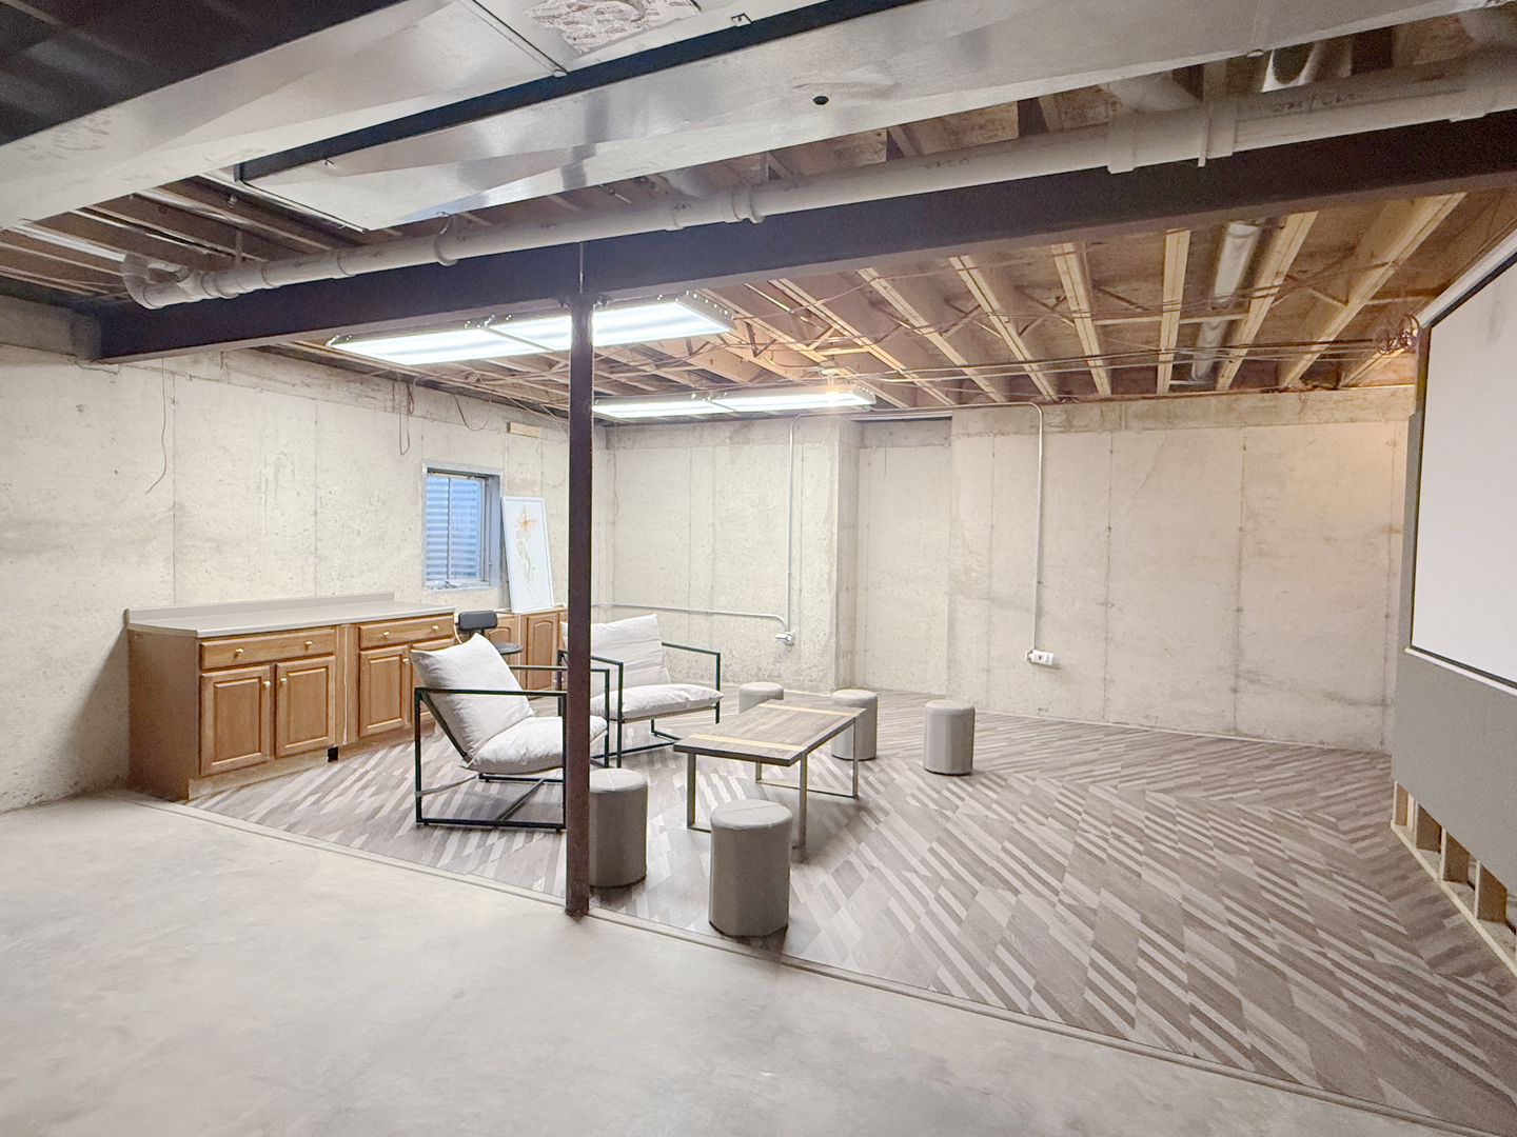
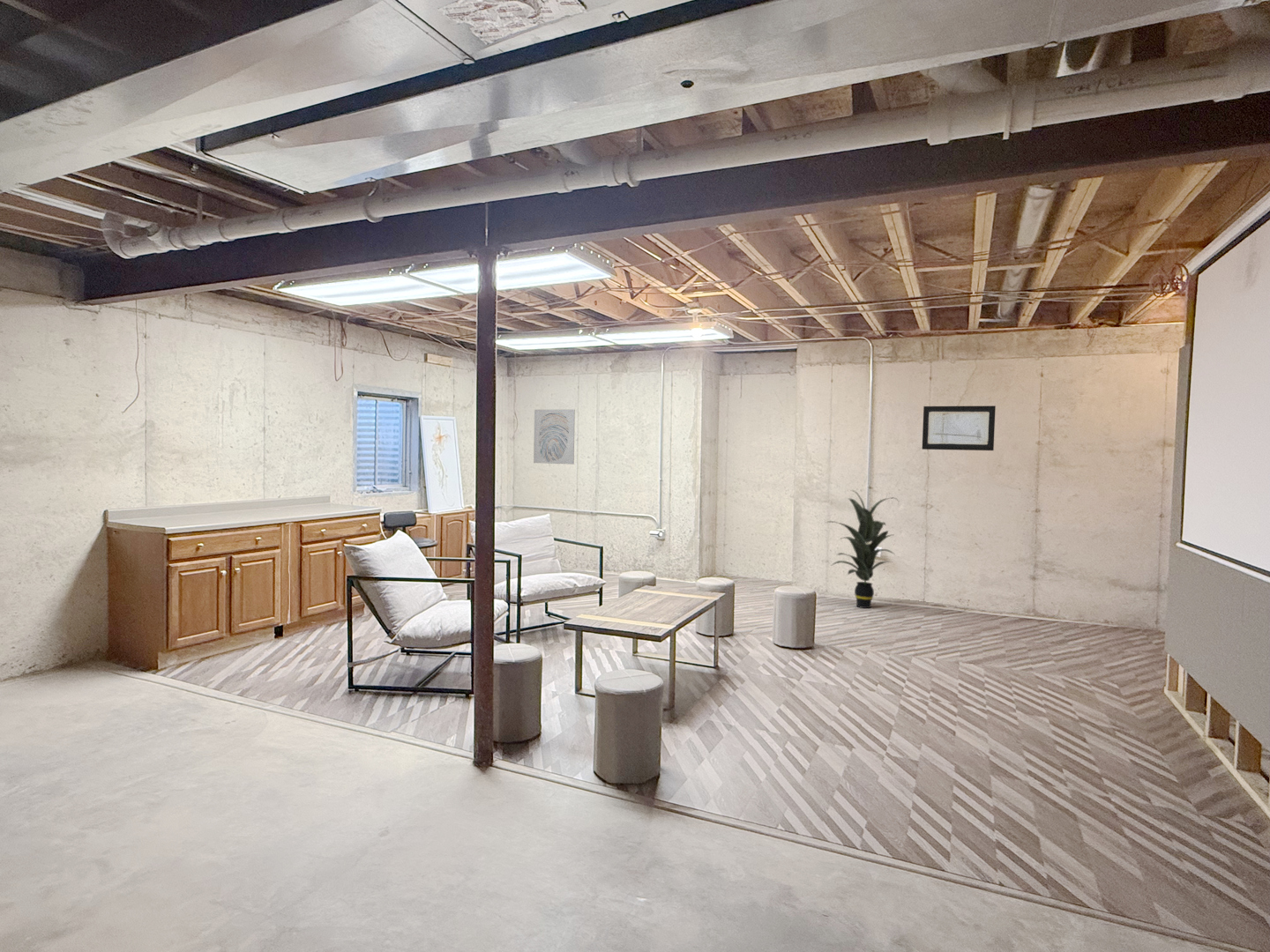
+ indoor plant (862, 547)
+ wall art (554, 436)
+ wall art (958, 428)
